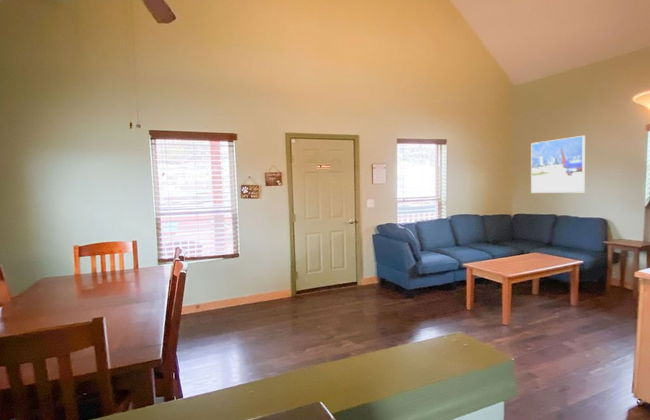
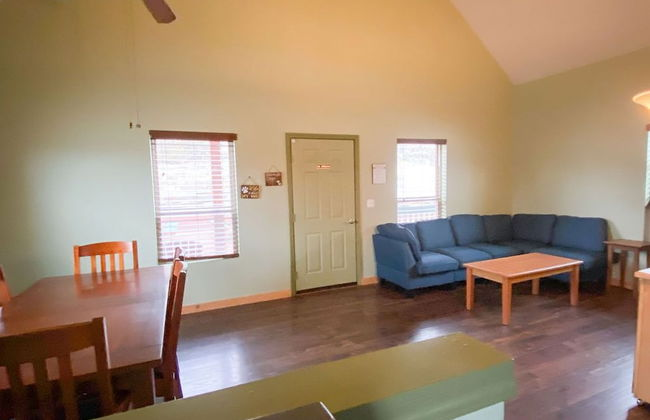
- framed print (556, 166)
